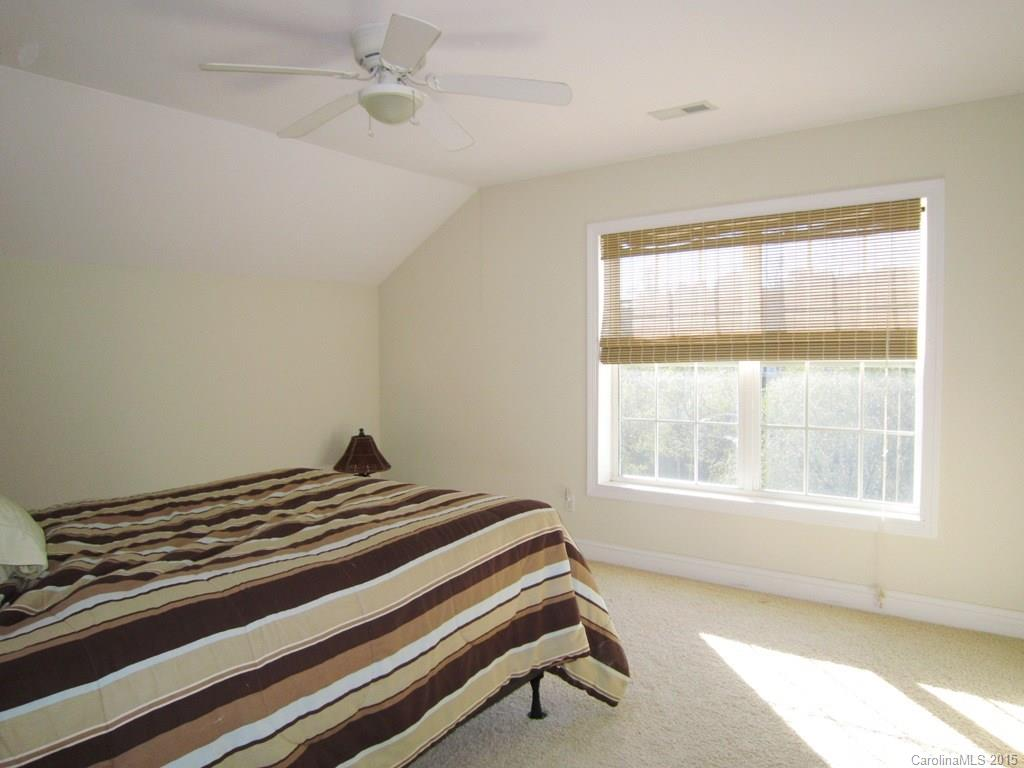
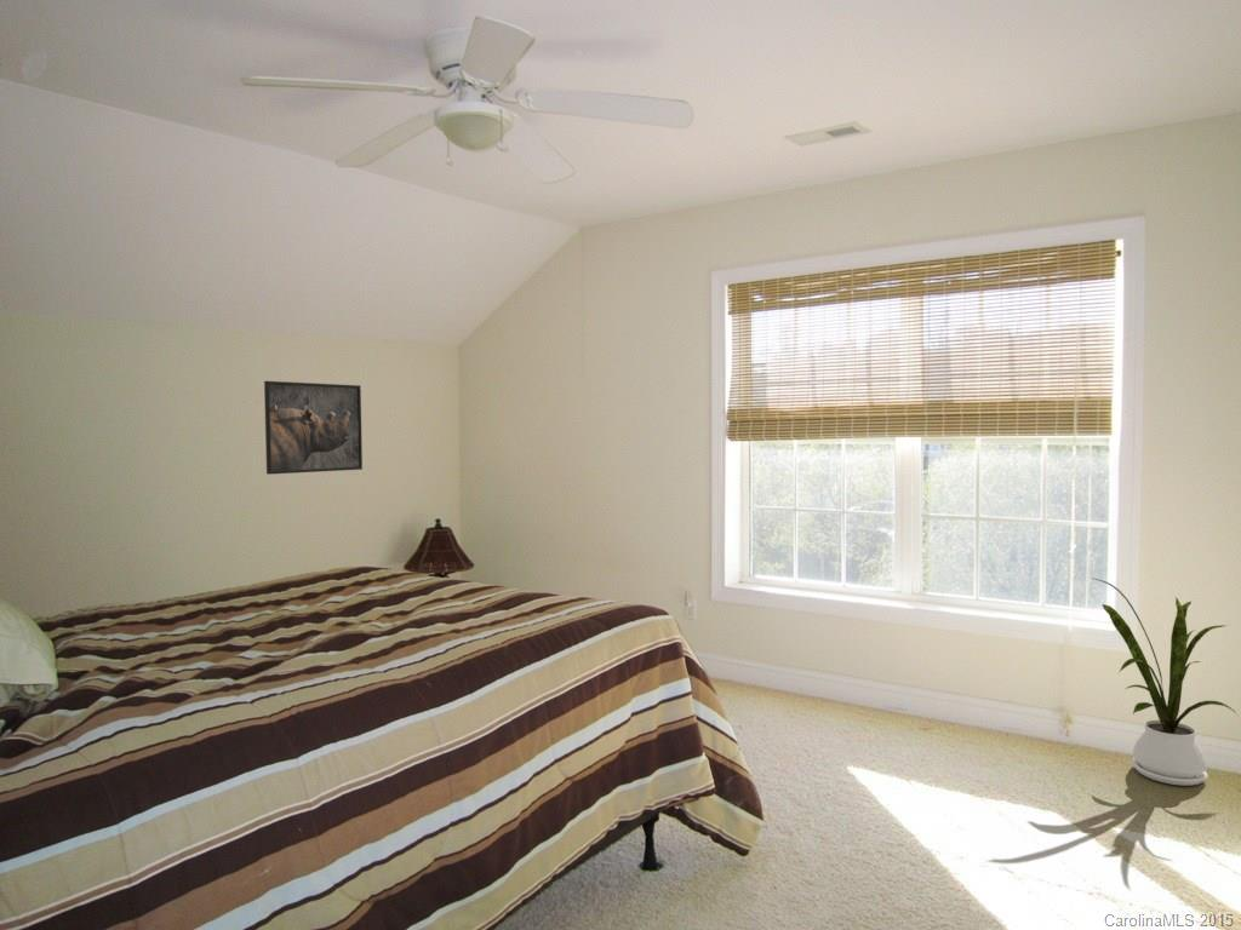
+ house plant (1160, 677)
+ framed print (315, 427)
